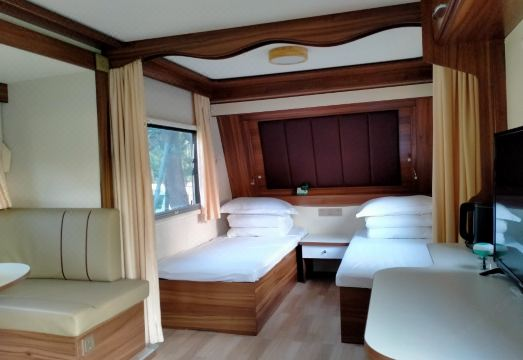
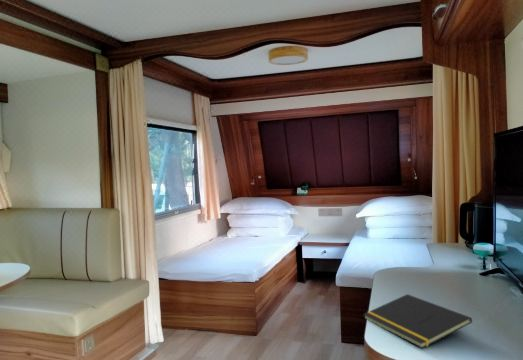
+ notepad (414, 318)
